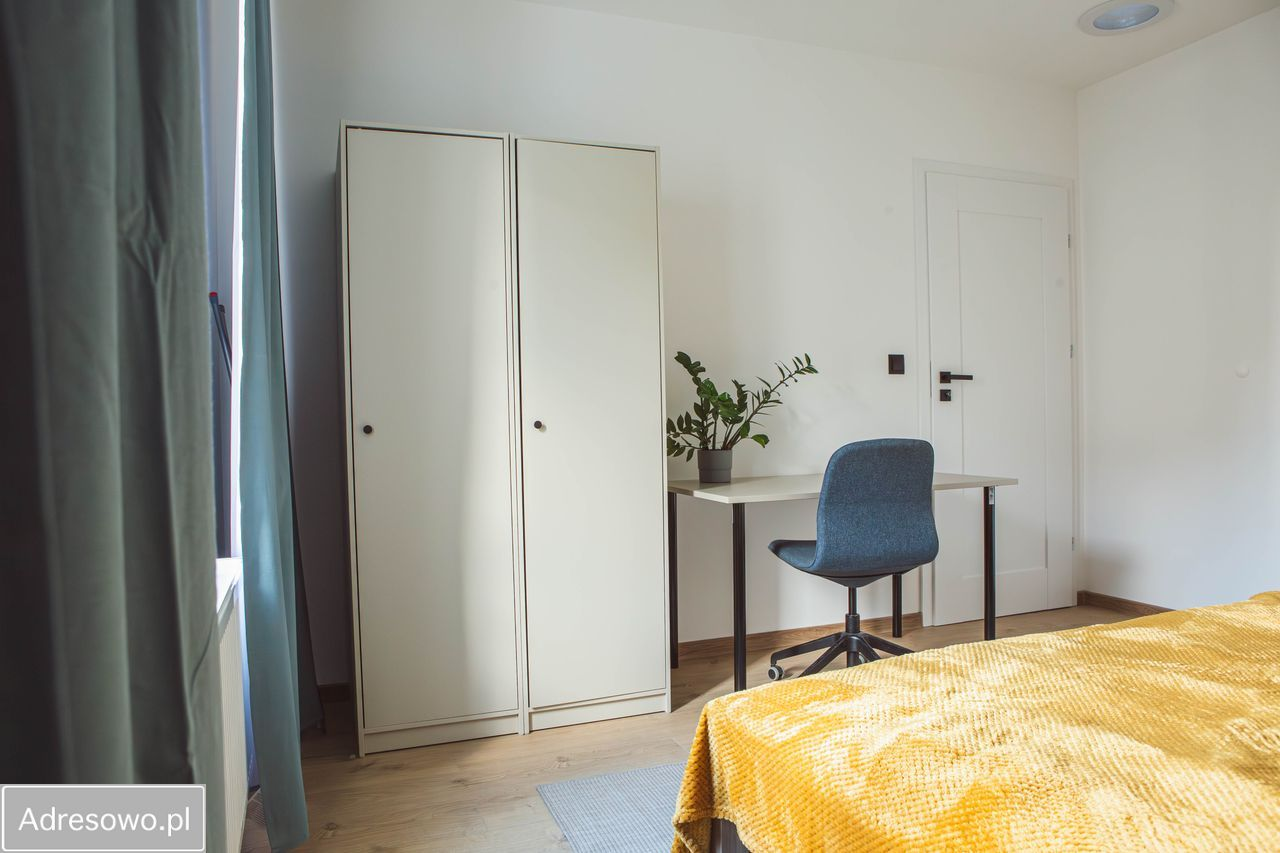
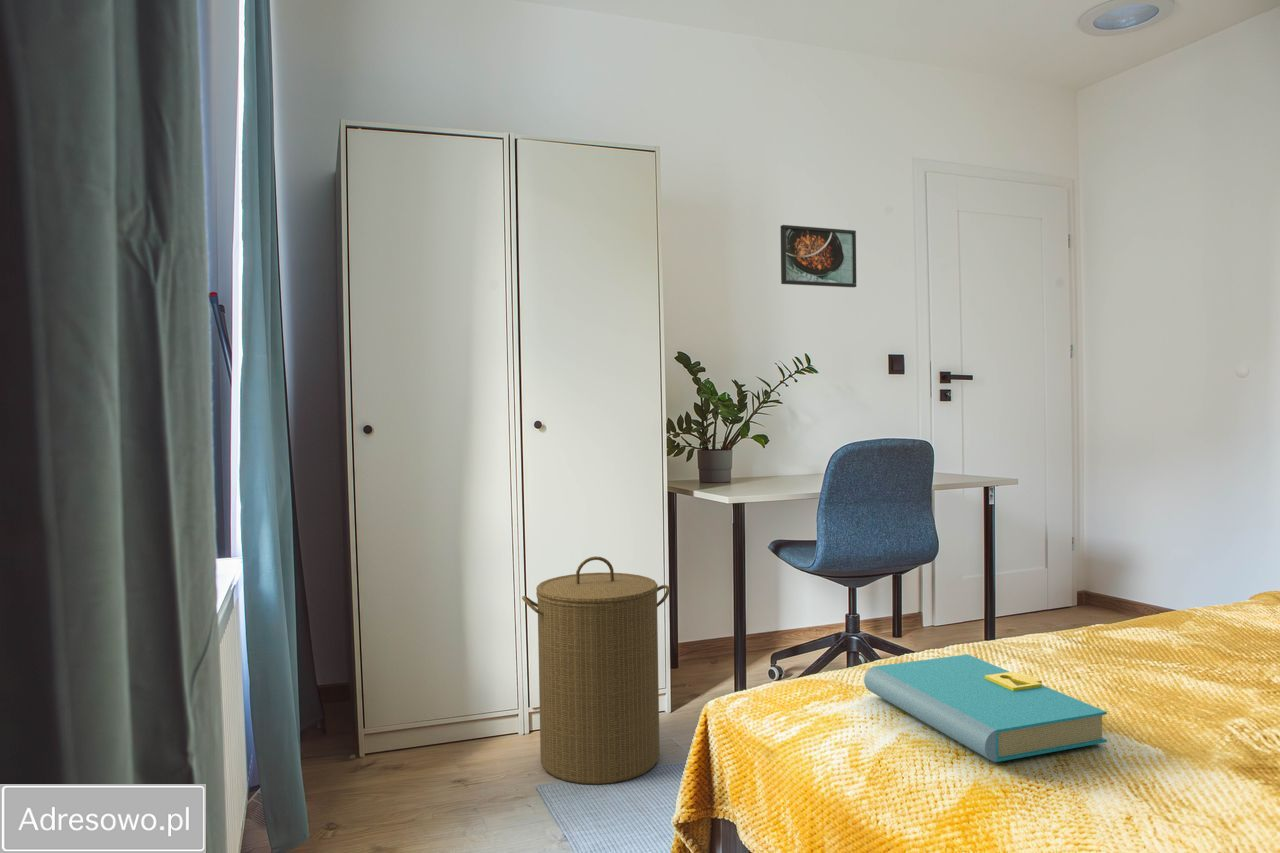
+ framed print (819, 256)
+ book (976, 701)
+ laundry hamper (598, 657)
